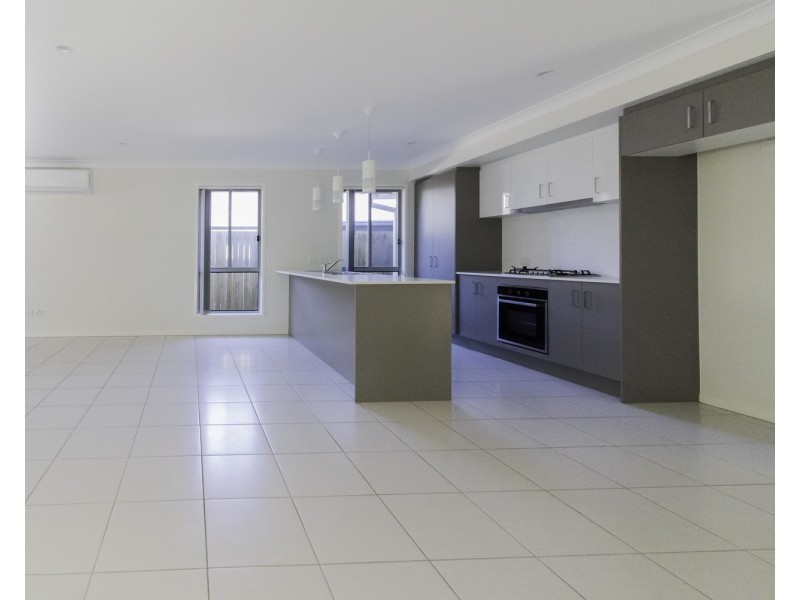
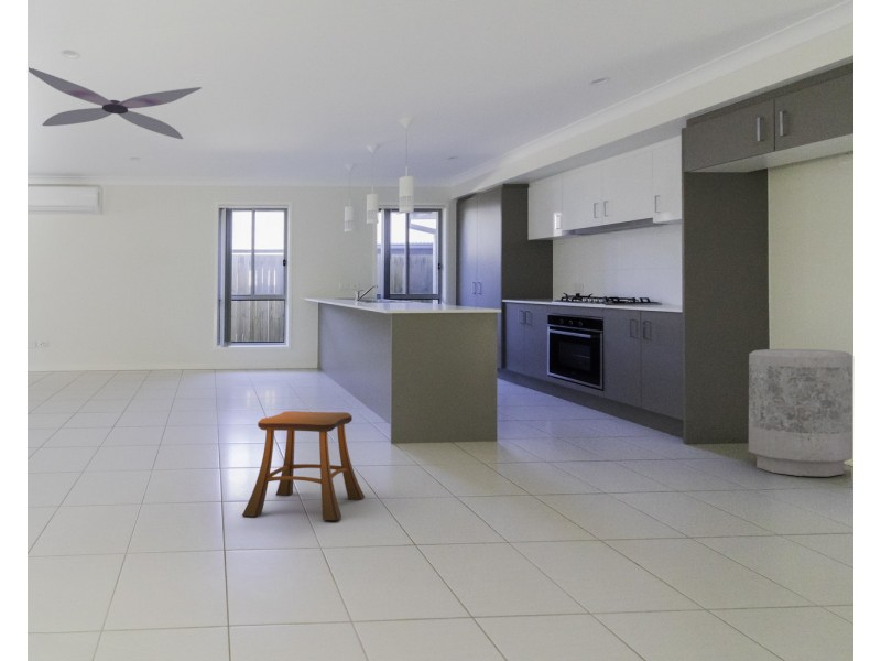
+ ceiling fan (115, 106)
+ trash can (798, 409)
+ stool (306, 464)
